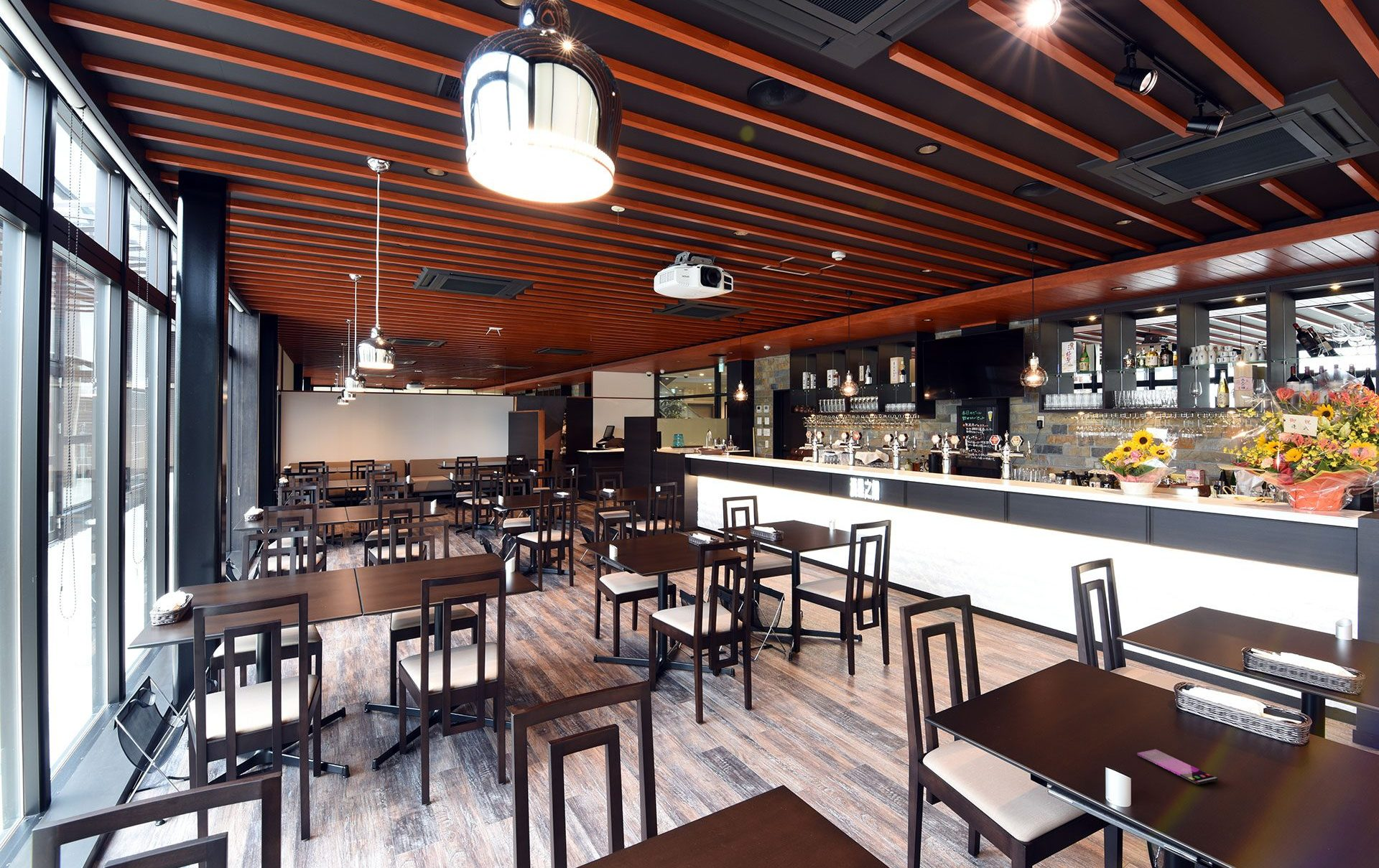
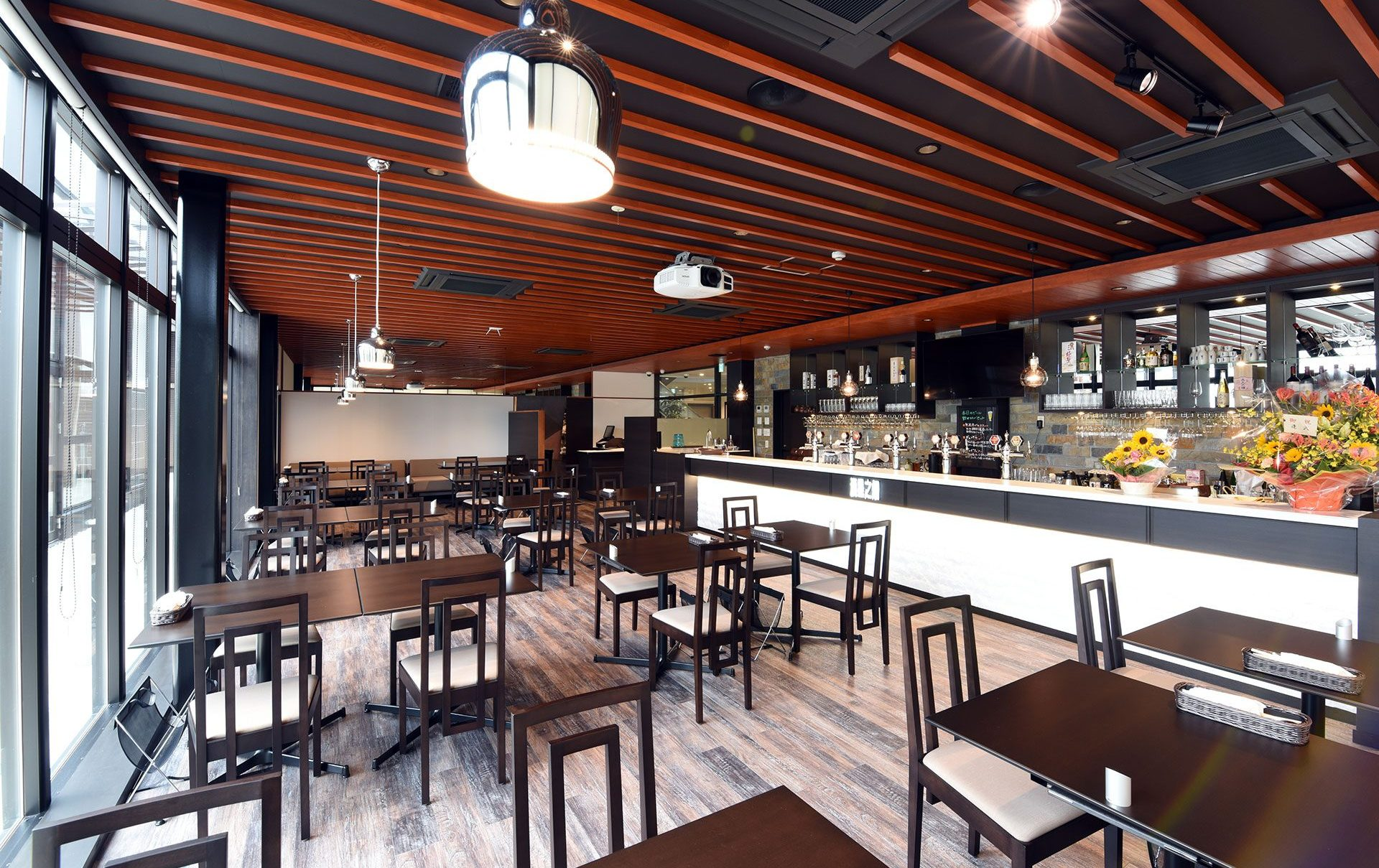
- smartphone (1176, 766)
